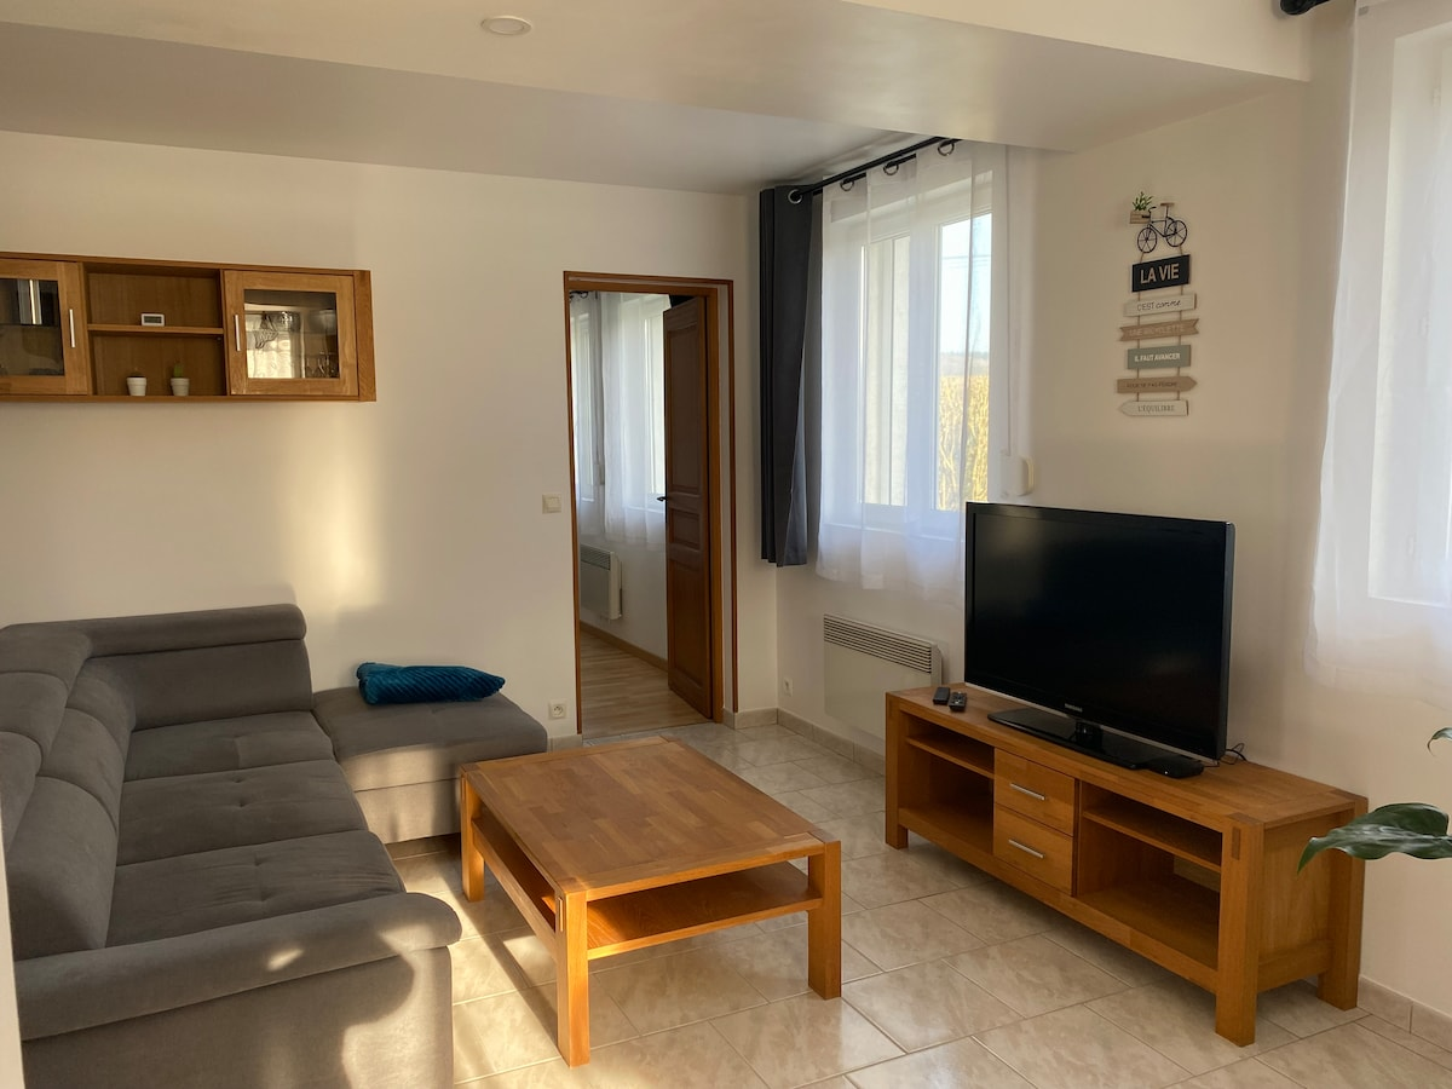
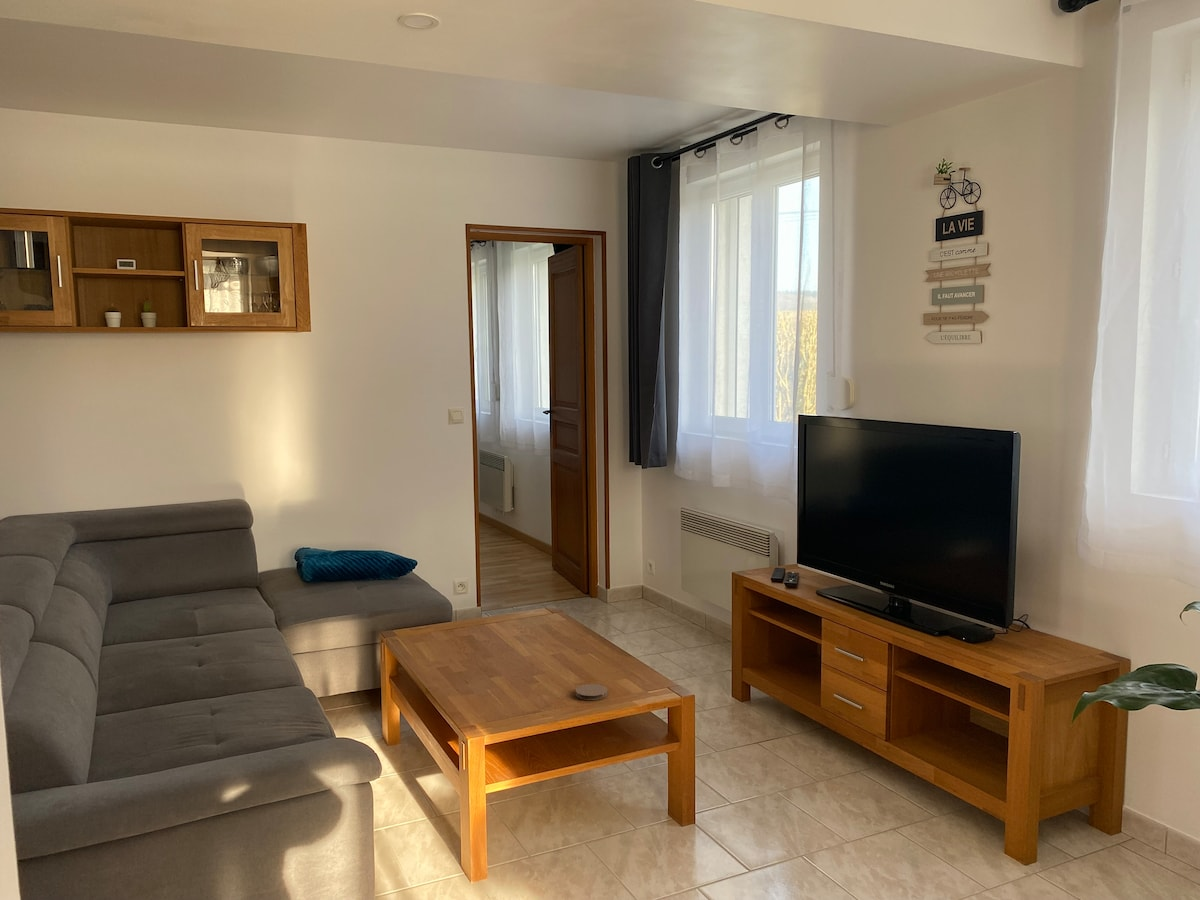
+ coaster (591, 691)
